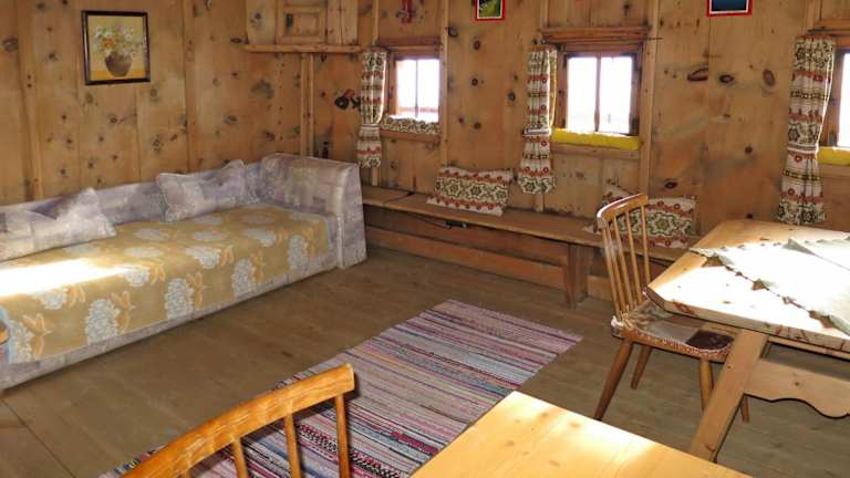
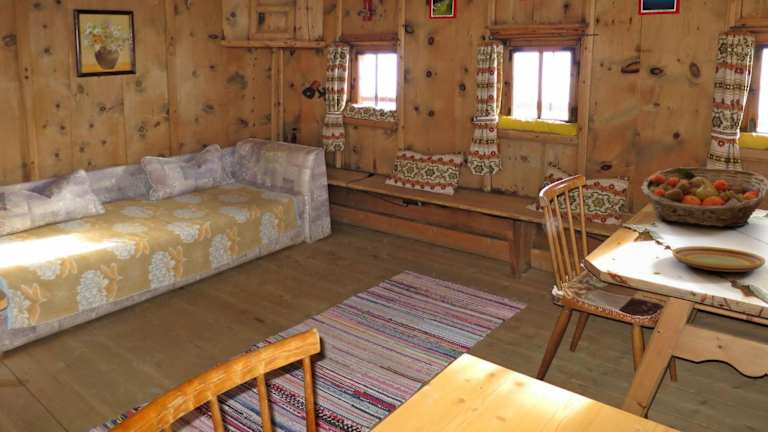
+ fruit basket (703, 195)
+ plate (717, 260)
